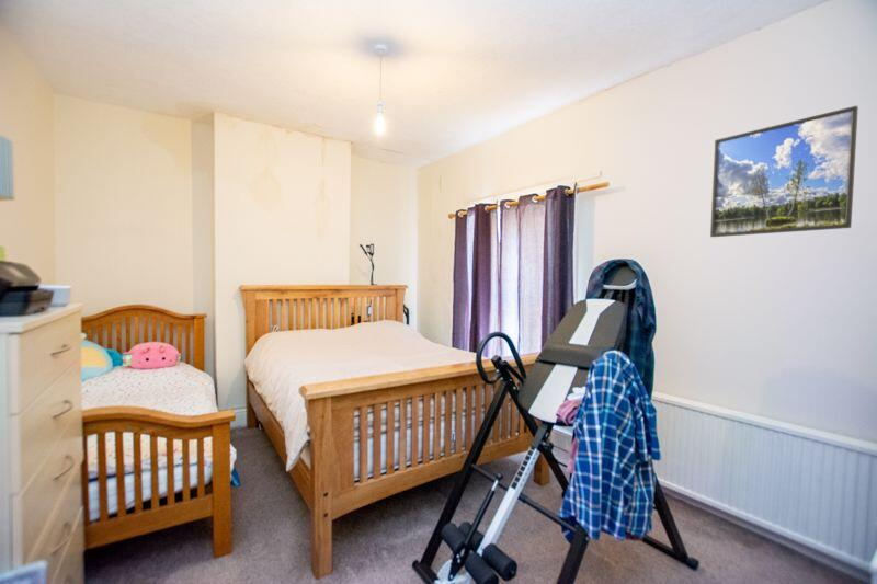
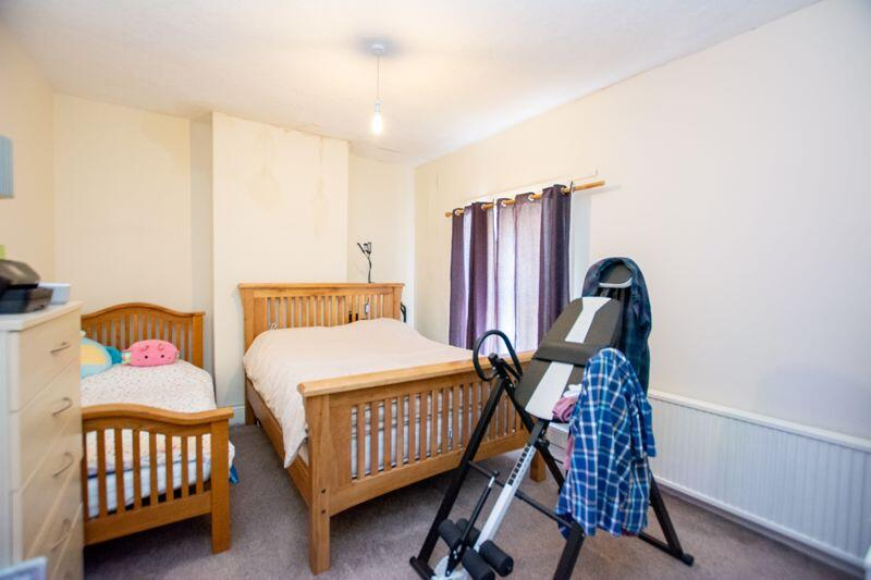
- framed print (775, 179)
